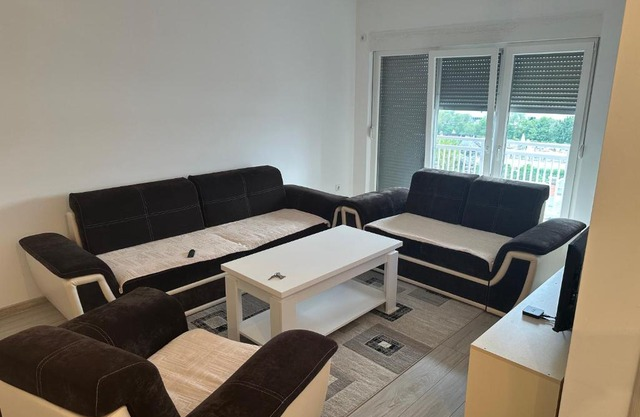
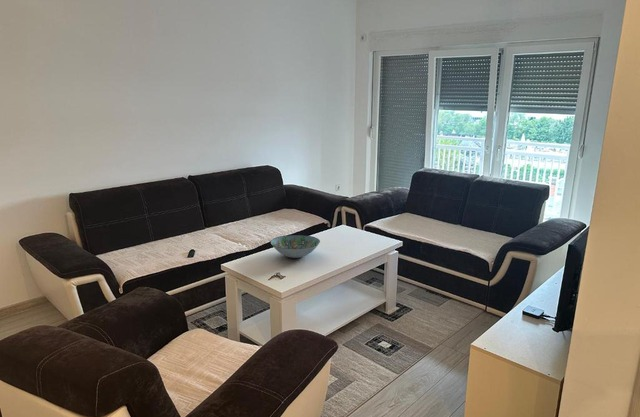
+ decorative bowl (295, 248)
